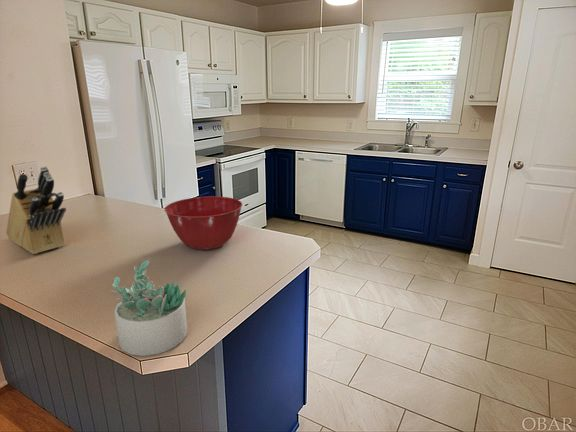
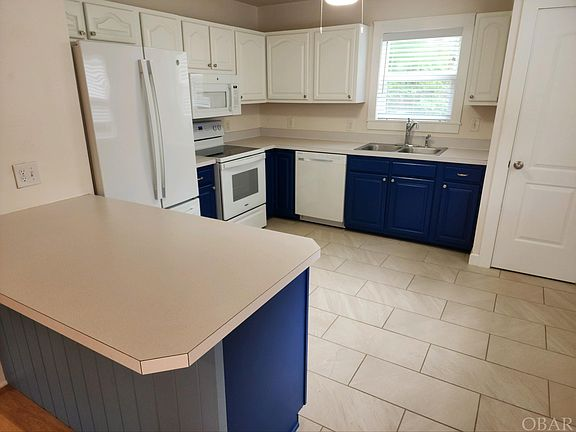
- knife block (32, 206)
- mixing bowl (205, 224)
- succulent plant (150, 297)
